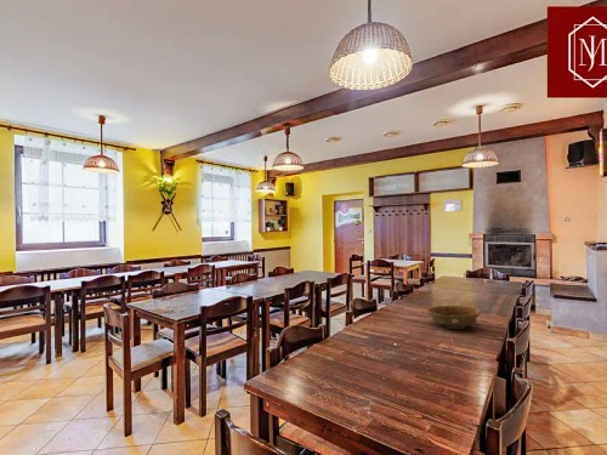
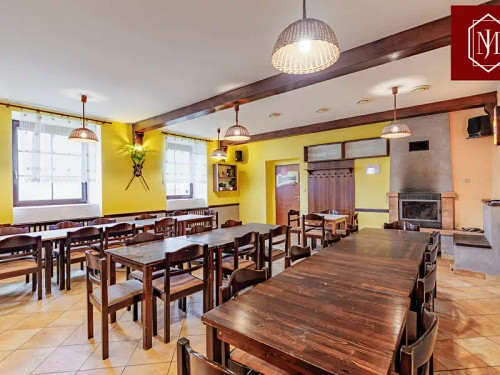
- decorative bowl (453, 317)
